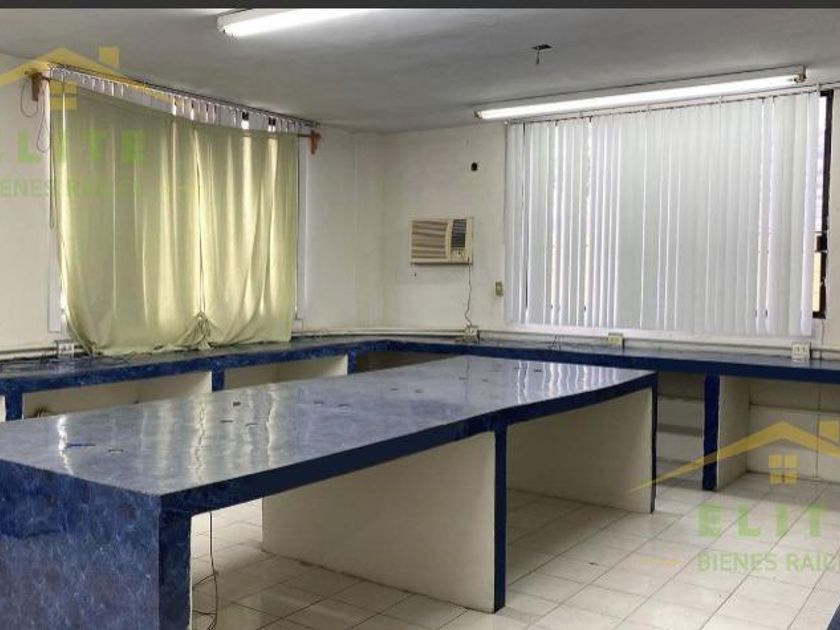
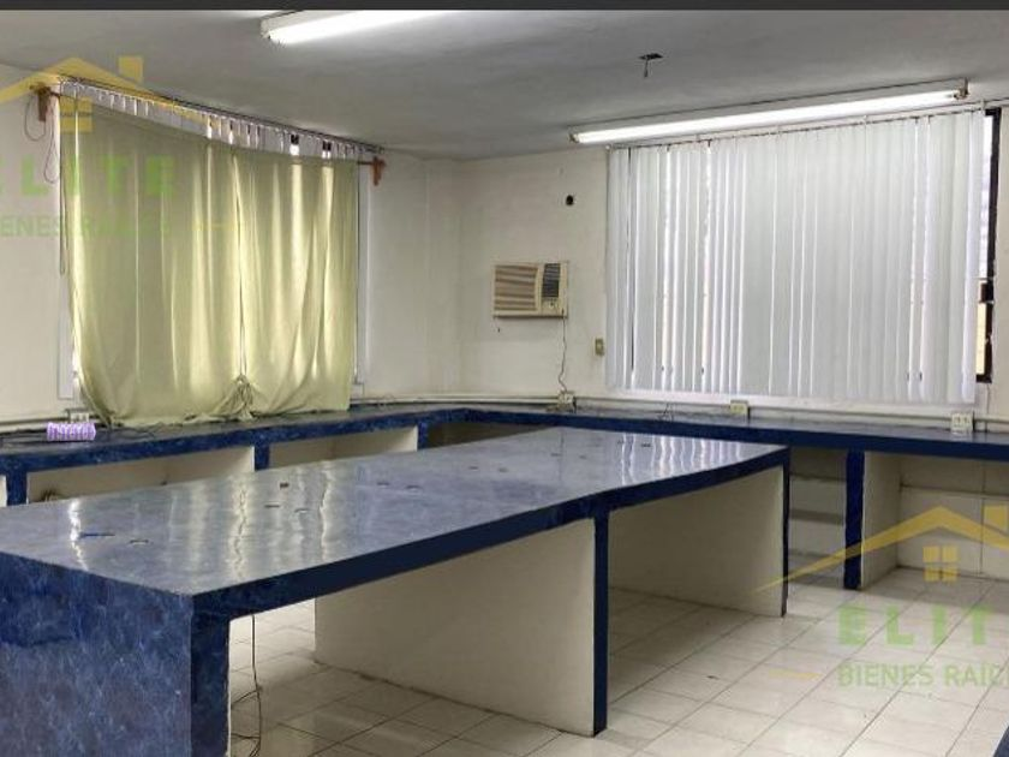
+ pencil case (71, 430)
